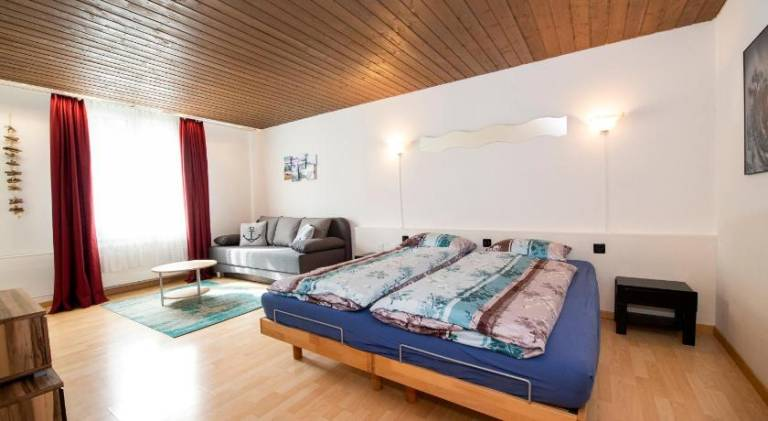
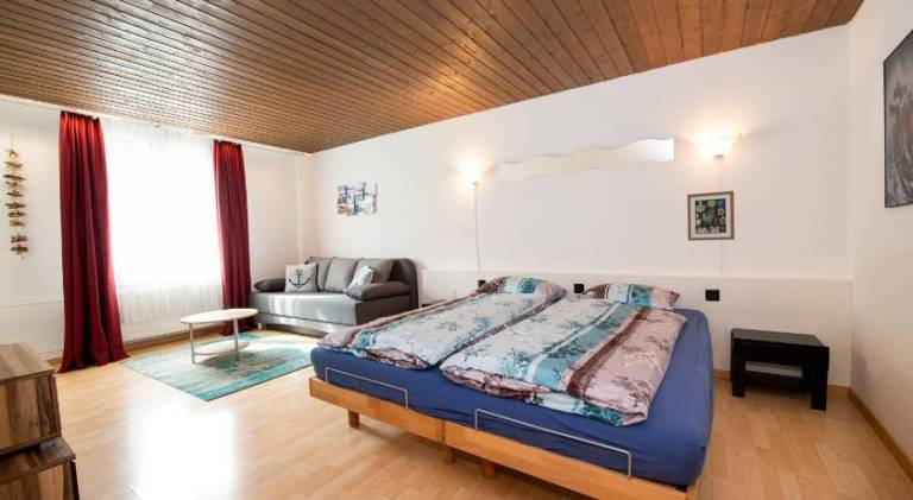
+ wall art (710, 216)
